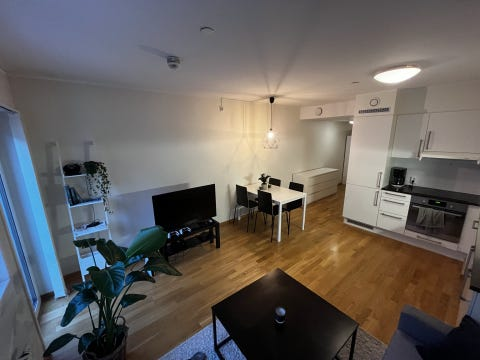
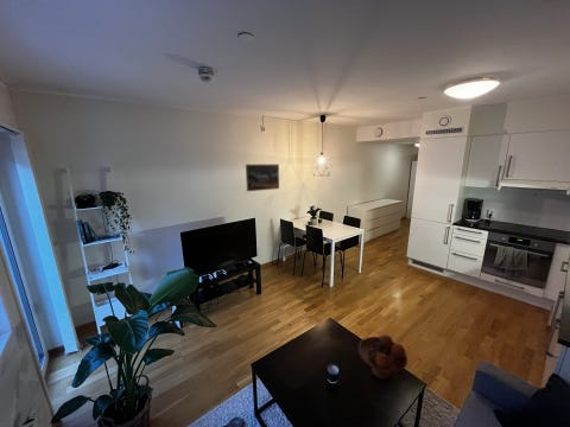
+ fruit bowl (381, 358)
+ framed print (262, 177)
